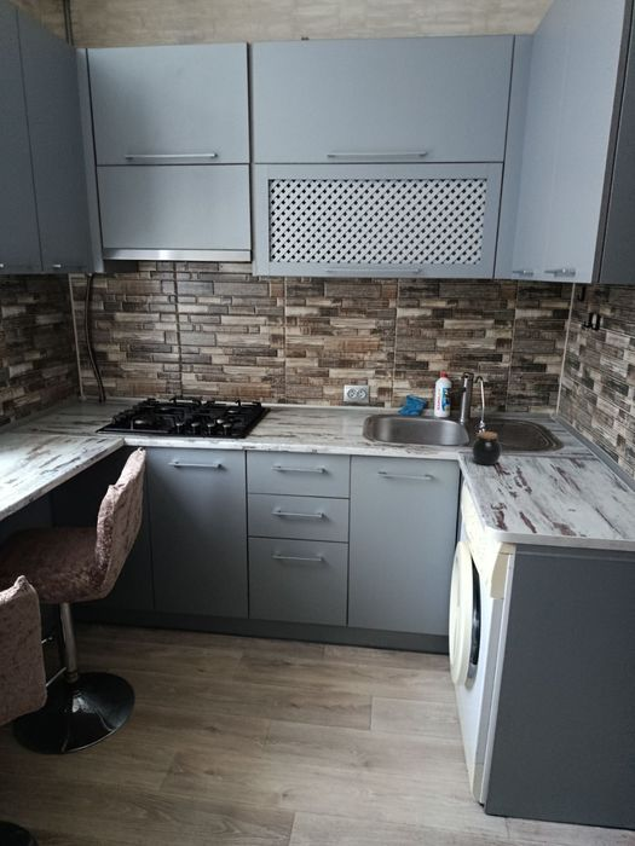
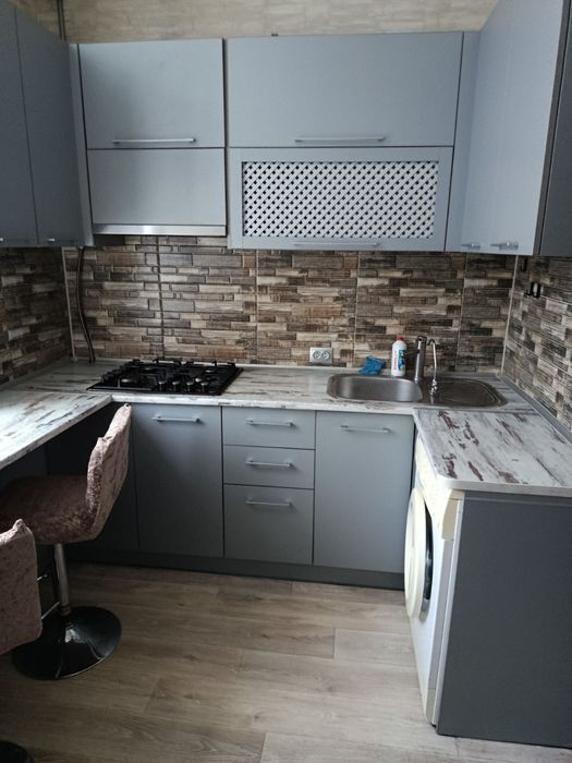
- jar (486, 447)
